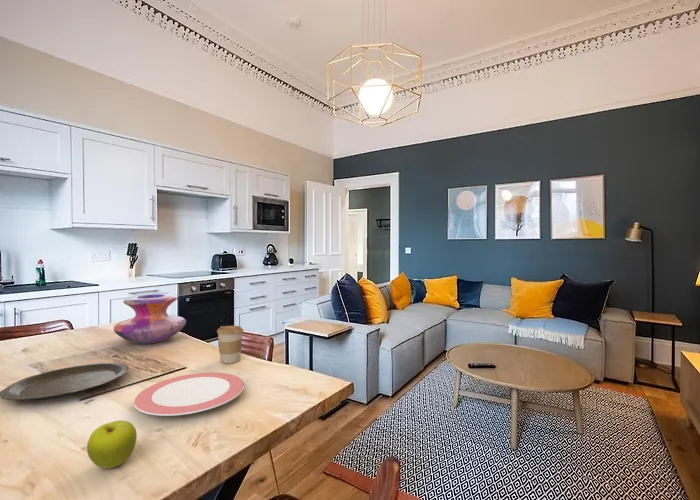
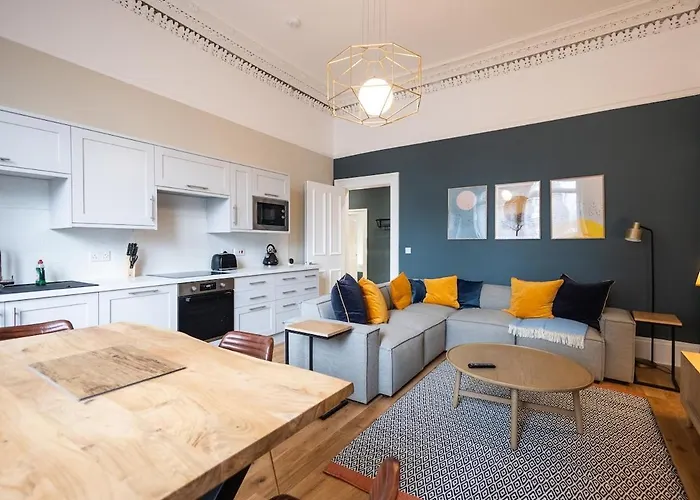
- fruit (112, 444)
- decorative vase (151, 318)
- plate (69, 380)
- plate (192, 393)
- coffee cup (230, 342)
